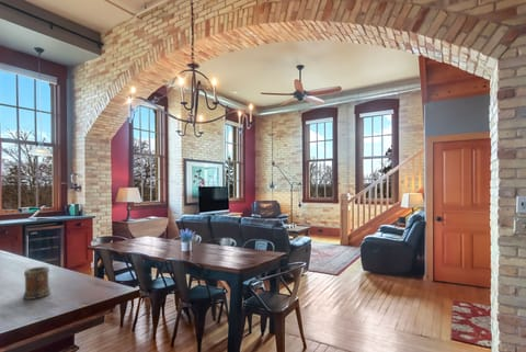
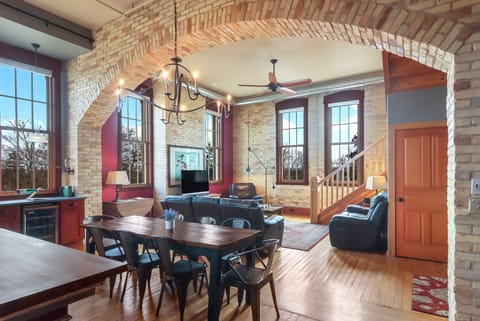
- mug (37, 282)
